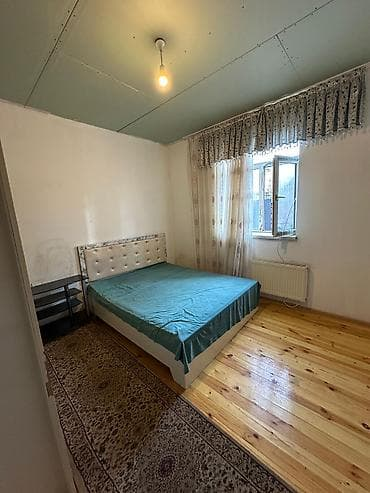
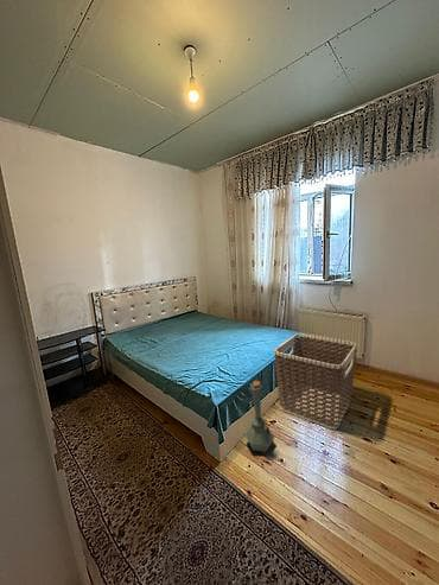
+ lantern (257, 413)
+ clothes hamper (316, 375)
